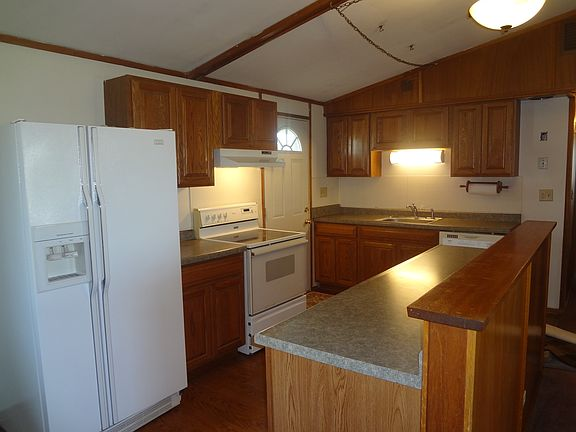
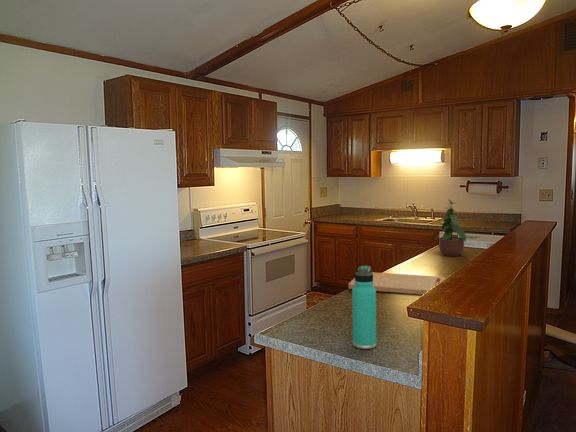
+ thermos bottle (364, 306)
+ potted plant (451, 226)
+ cutting board (397, 282)
